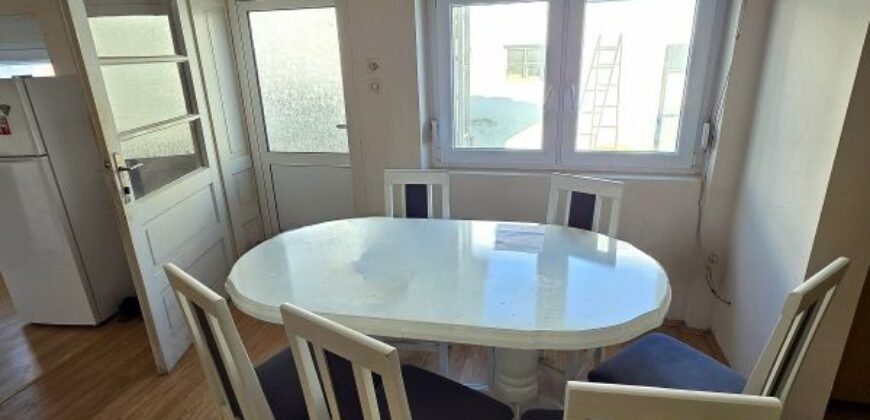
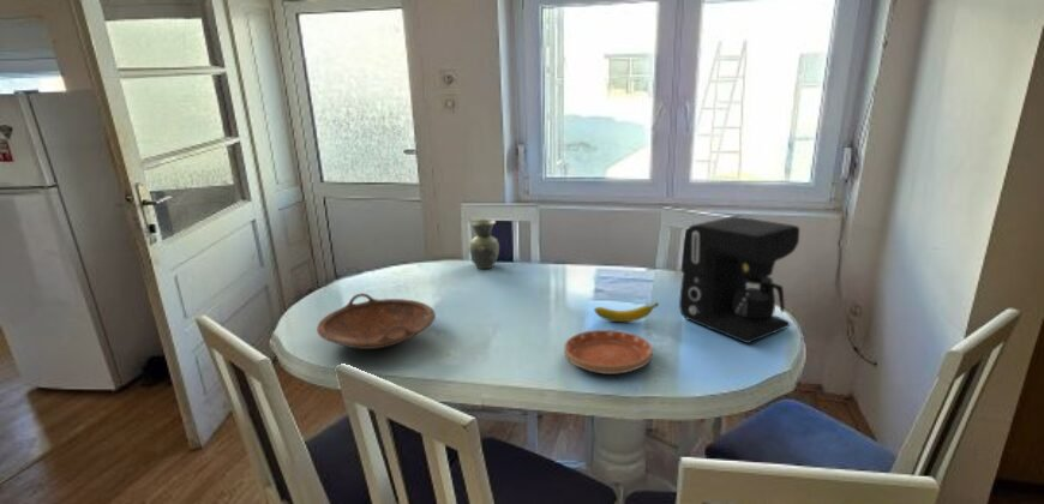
+ vase (484, 244)
+ coffee maker (739, 275)
+ saucer (607, 352)
+ banana (625, 311)
+ bowl (377, 324)
